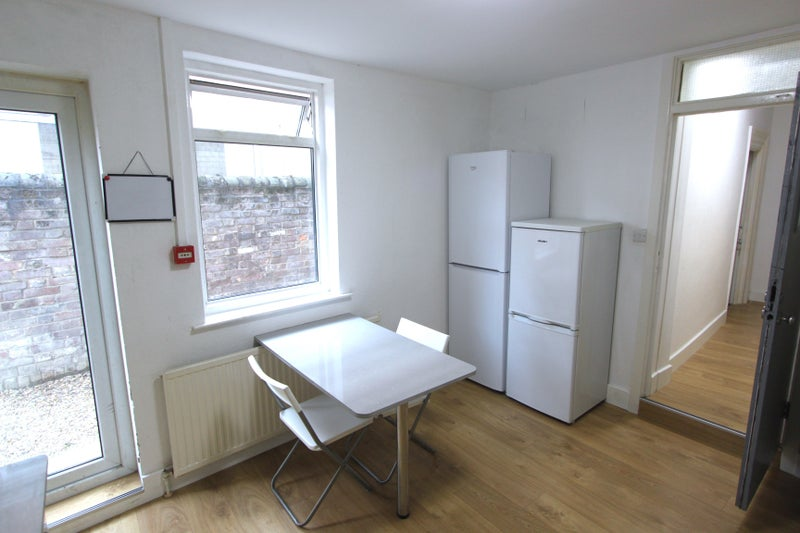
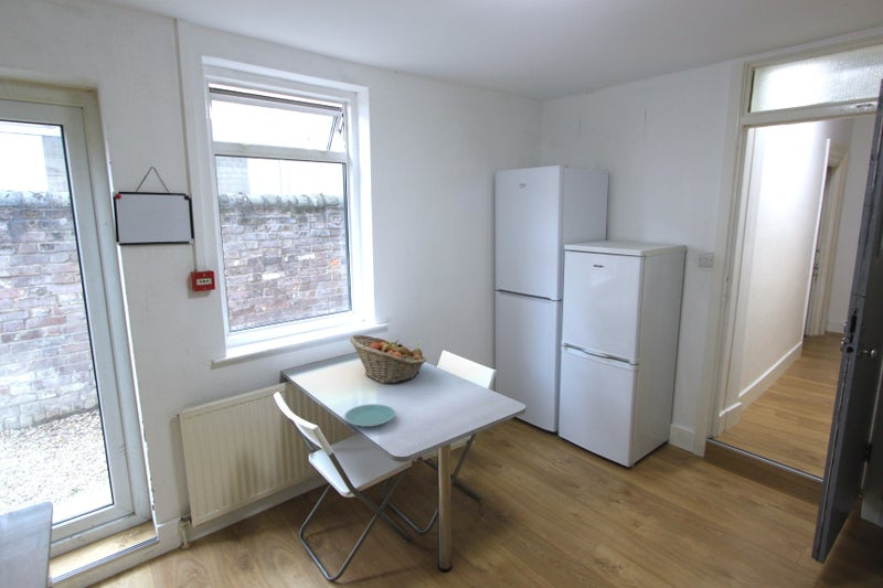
+ plate (370, 416)
+ fruit basket (387, 355)
